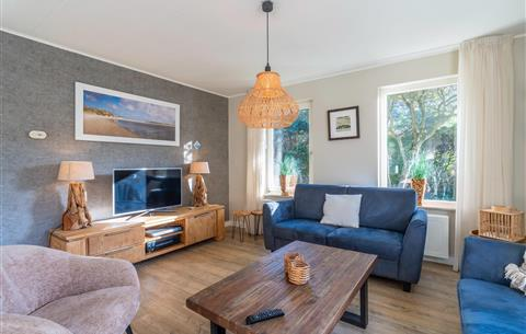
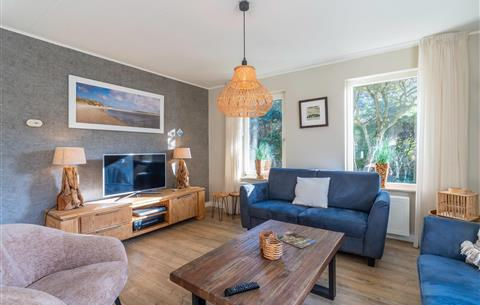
+ magazine (294, 238)
